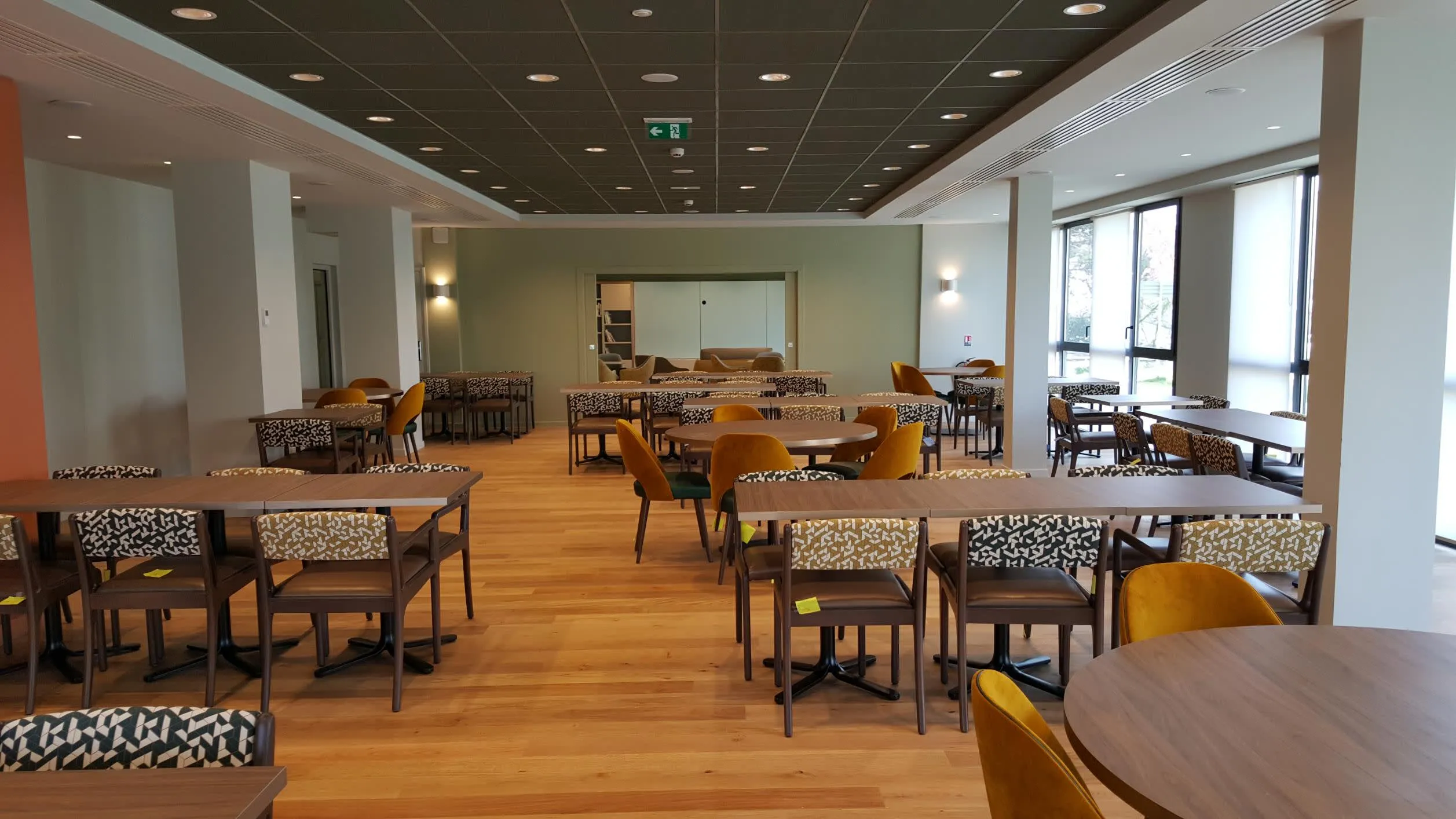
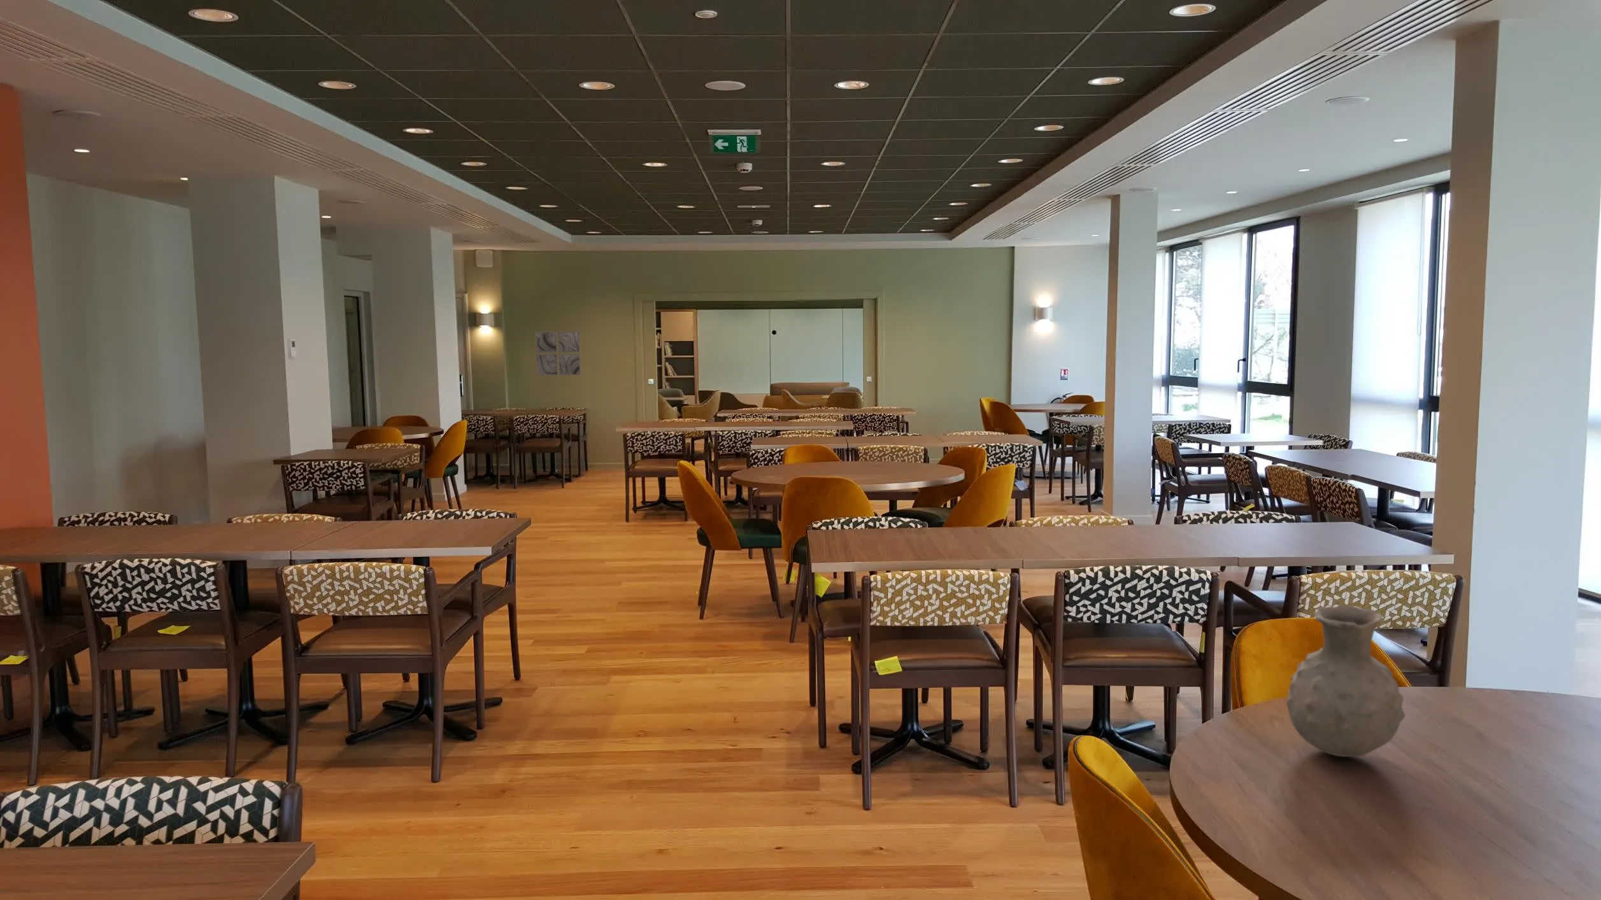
+ vase (1343, 681)
+ wall art (557, 354)
